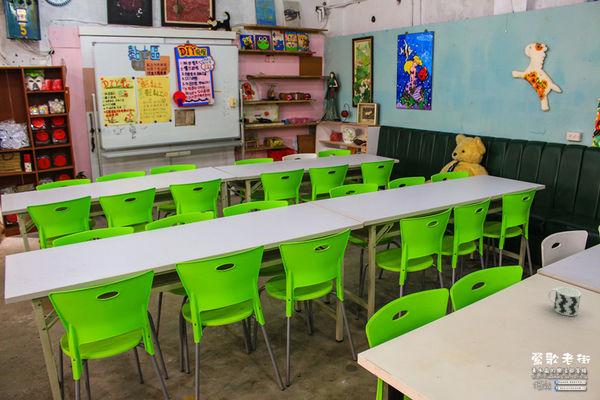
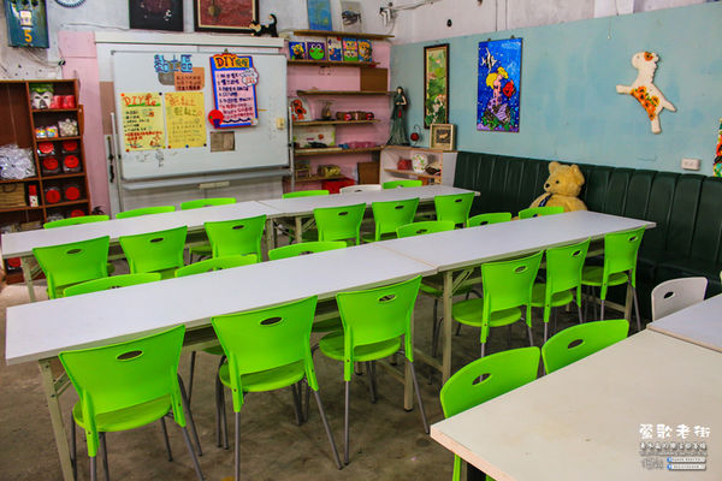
- cup (563, 300)
